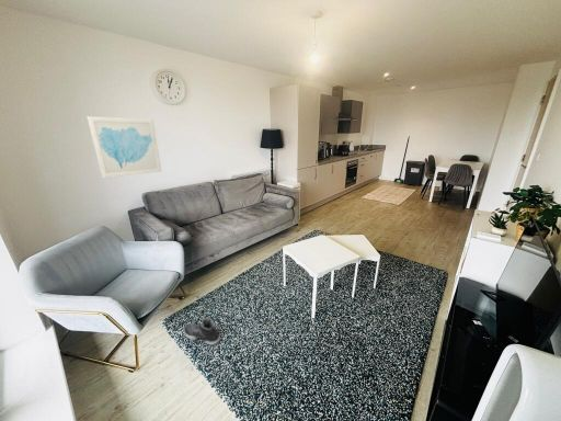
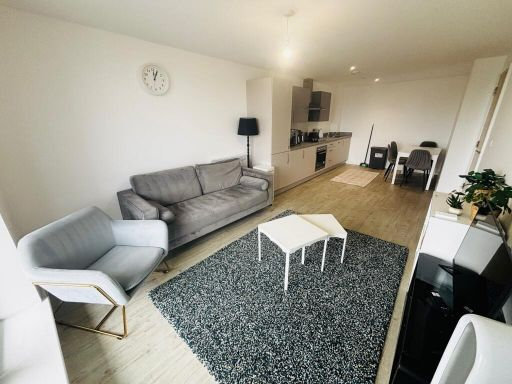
- wall art (128, 147)
- sneaker (201, 327)
